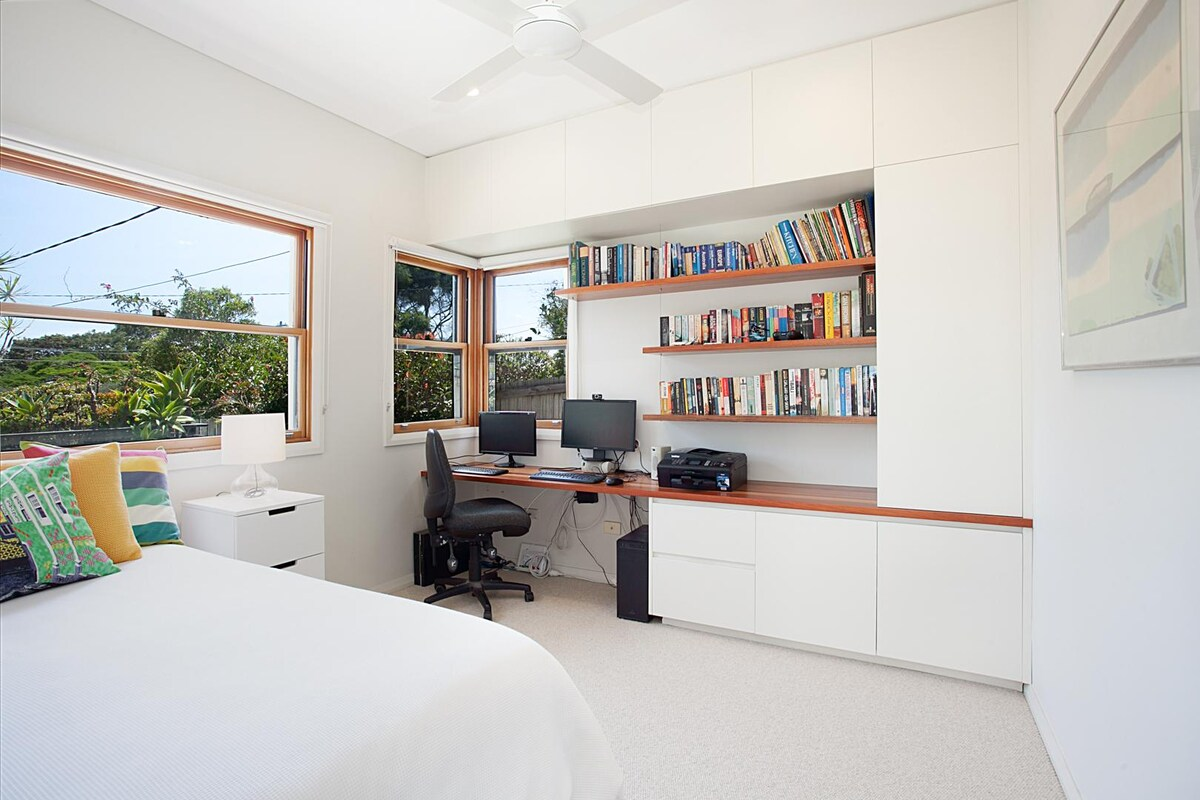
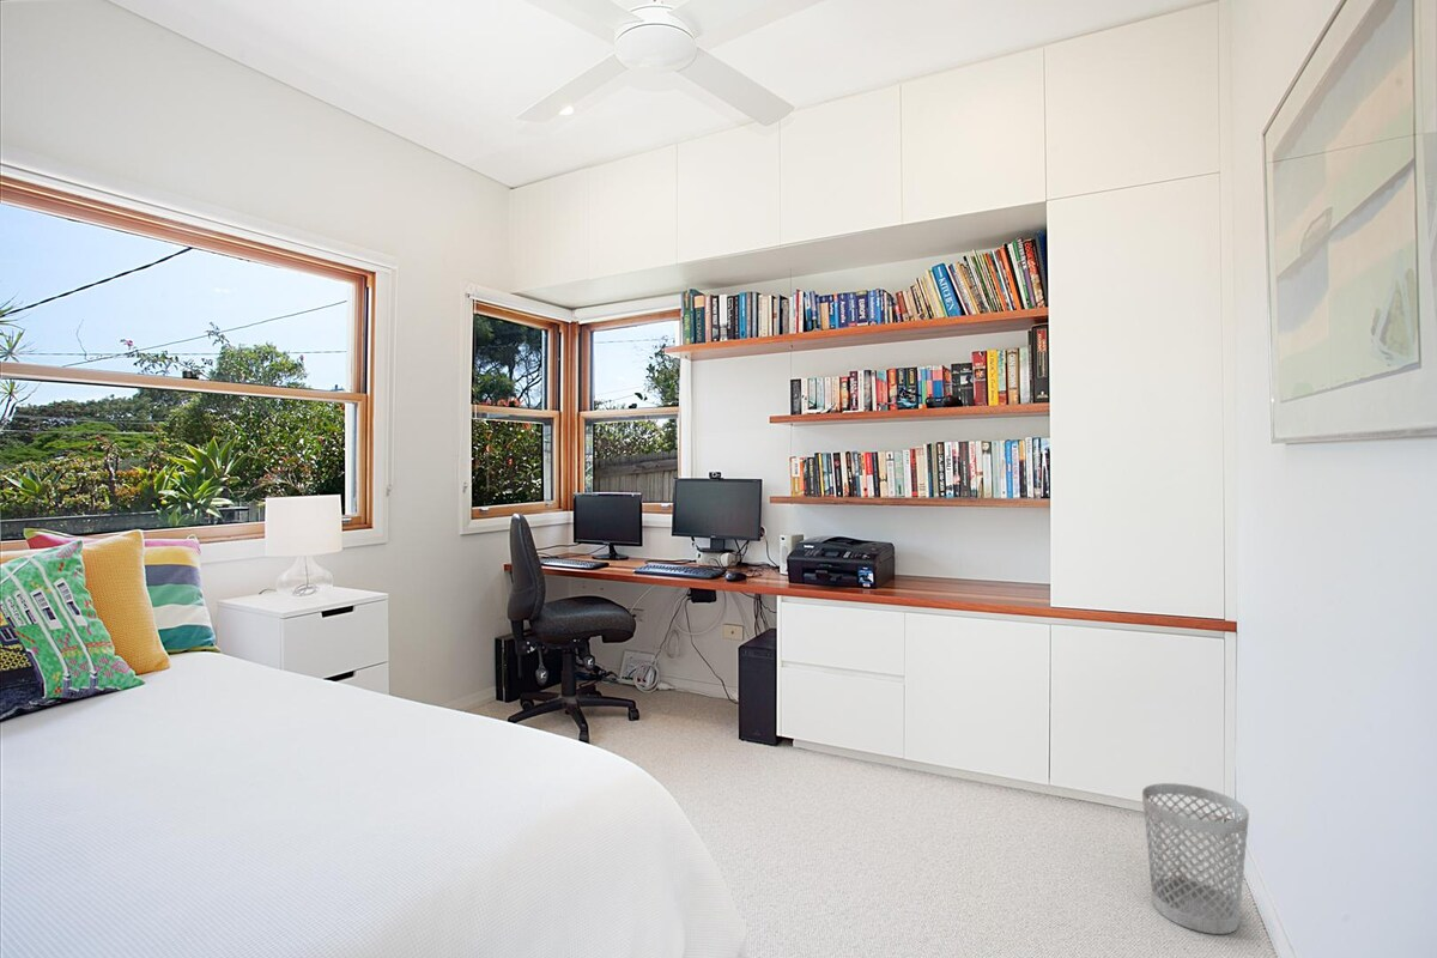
+ wastebasket (1194, 856)
